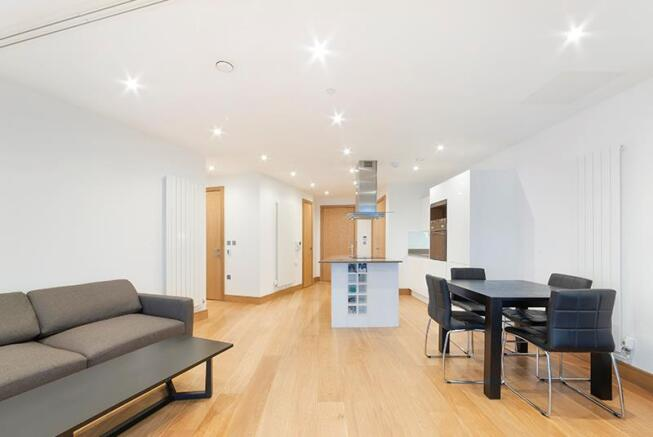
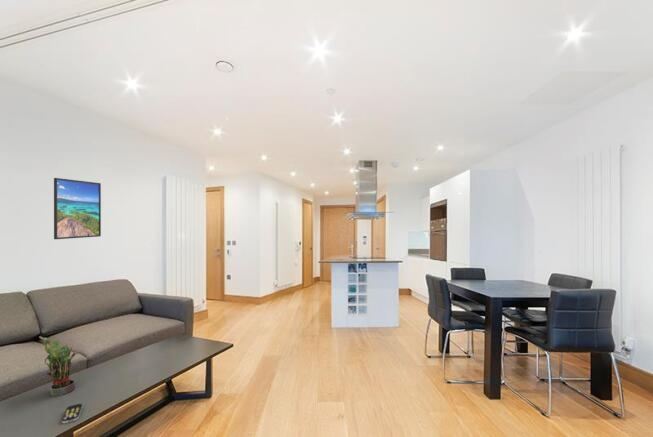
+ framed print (79, 209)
+ remote control (72, 412)
+ potted plant (58, 362)
